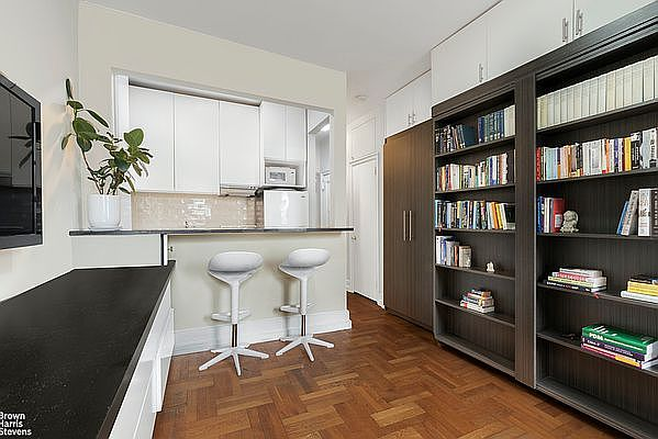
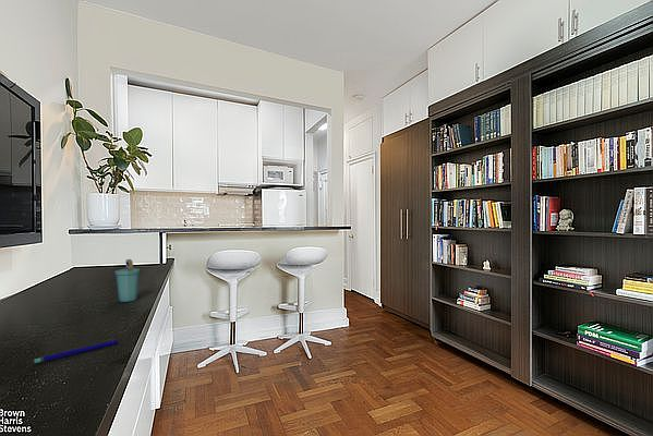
+ pen (77, 351)
+ cup (128, 279)
